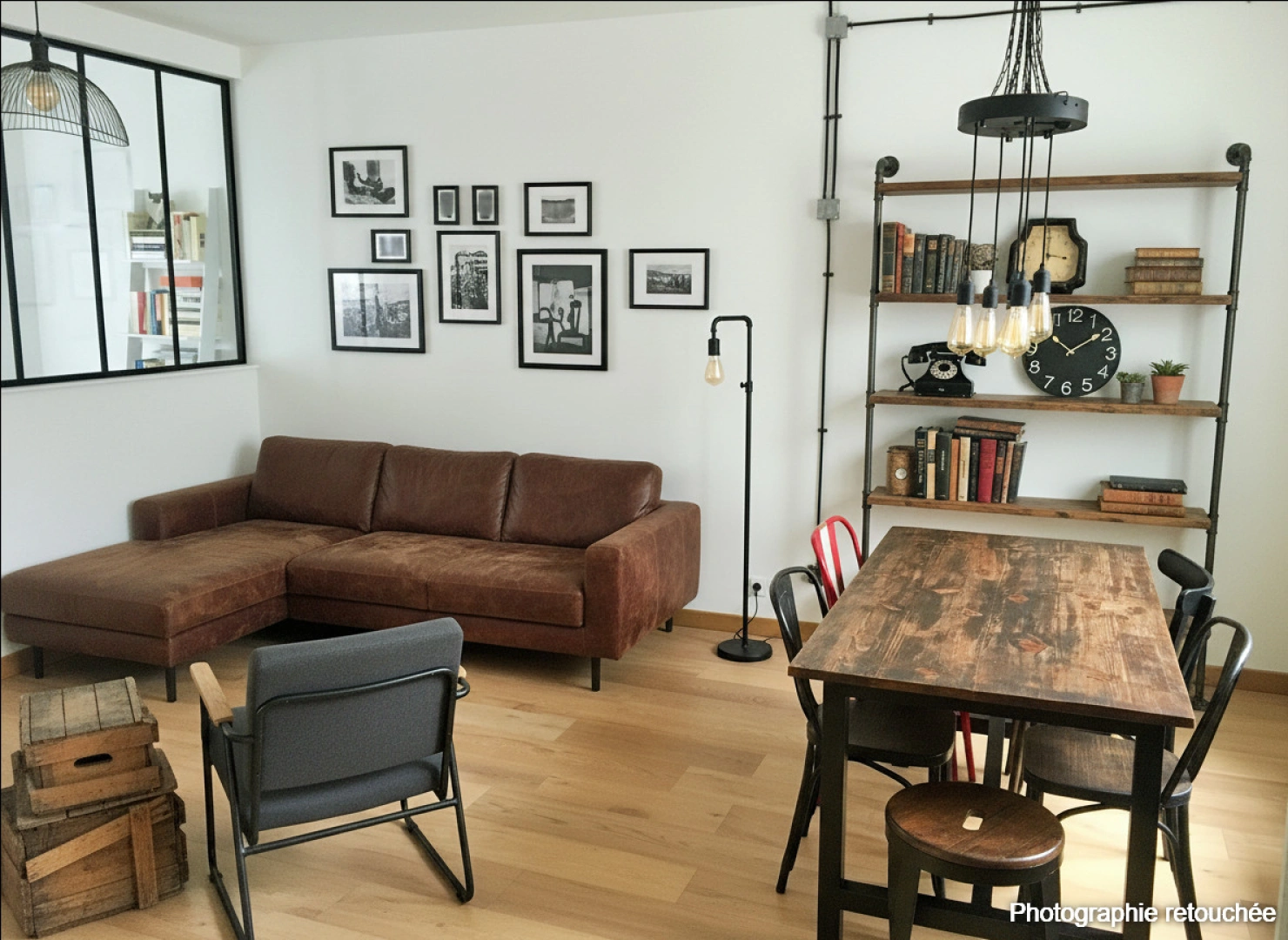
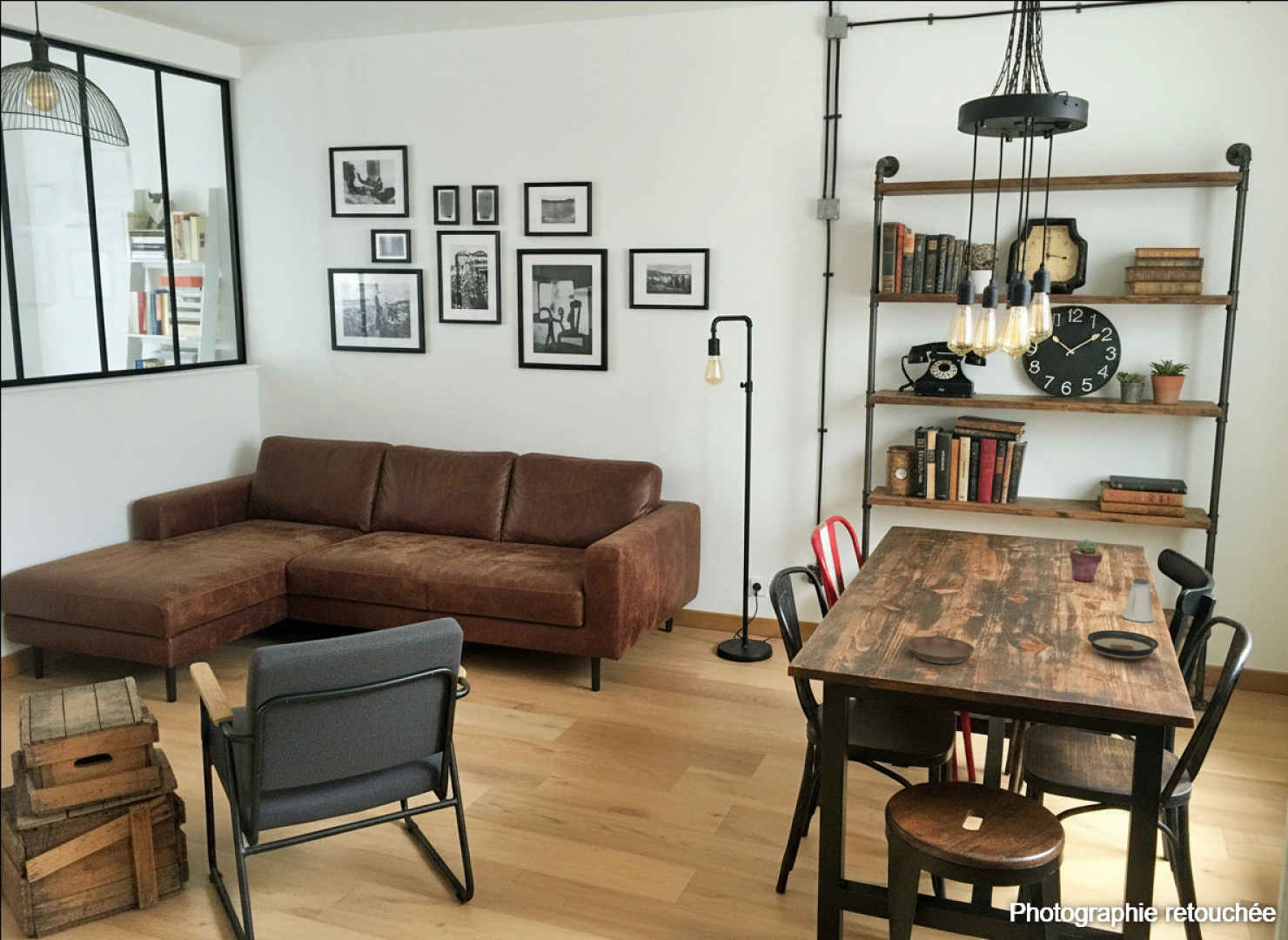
+ potted succulent (1085, 559)
+ saucer (940, 651)
+ saltshaker (1139, 599)
+ saucer (1122, 647)
